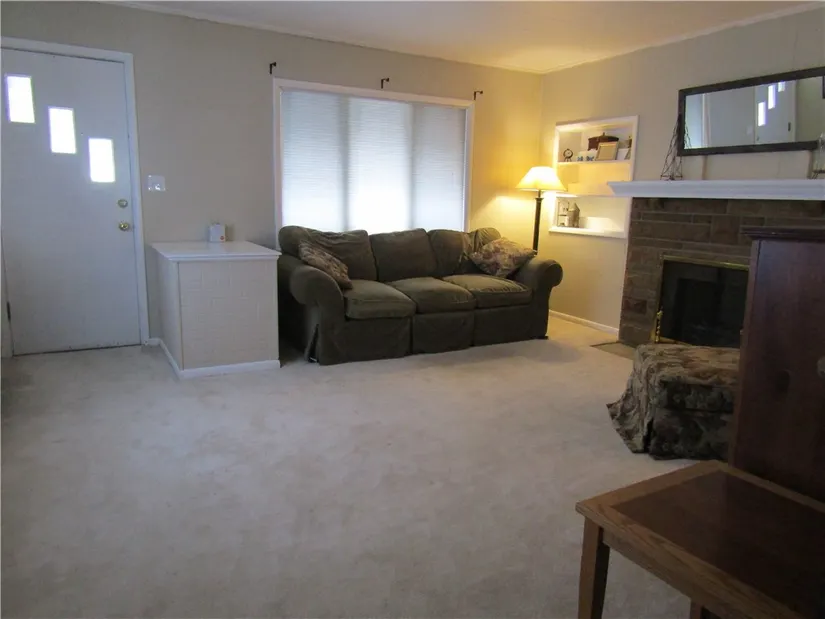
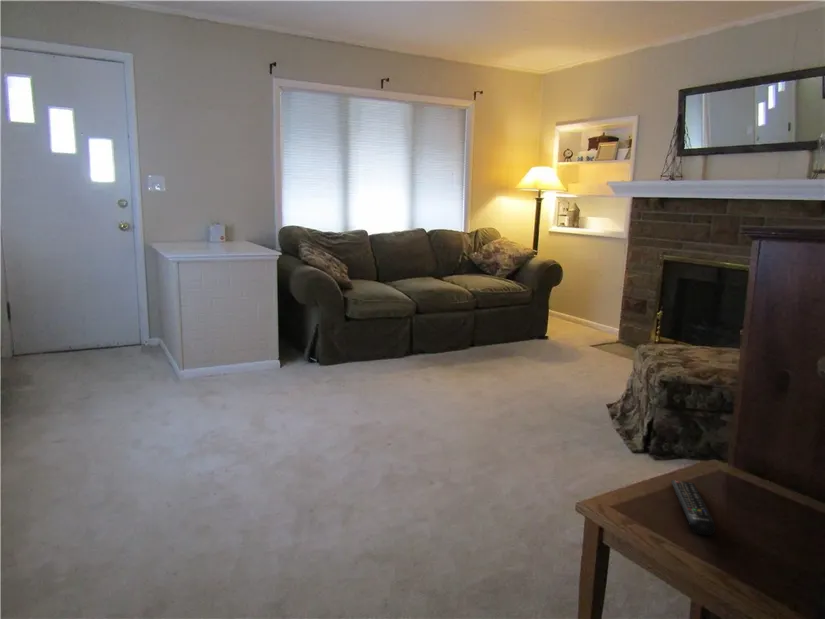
+ remote control (691, 503)
